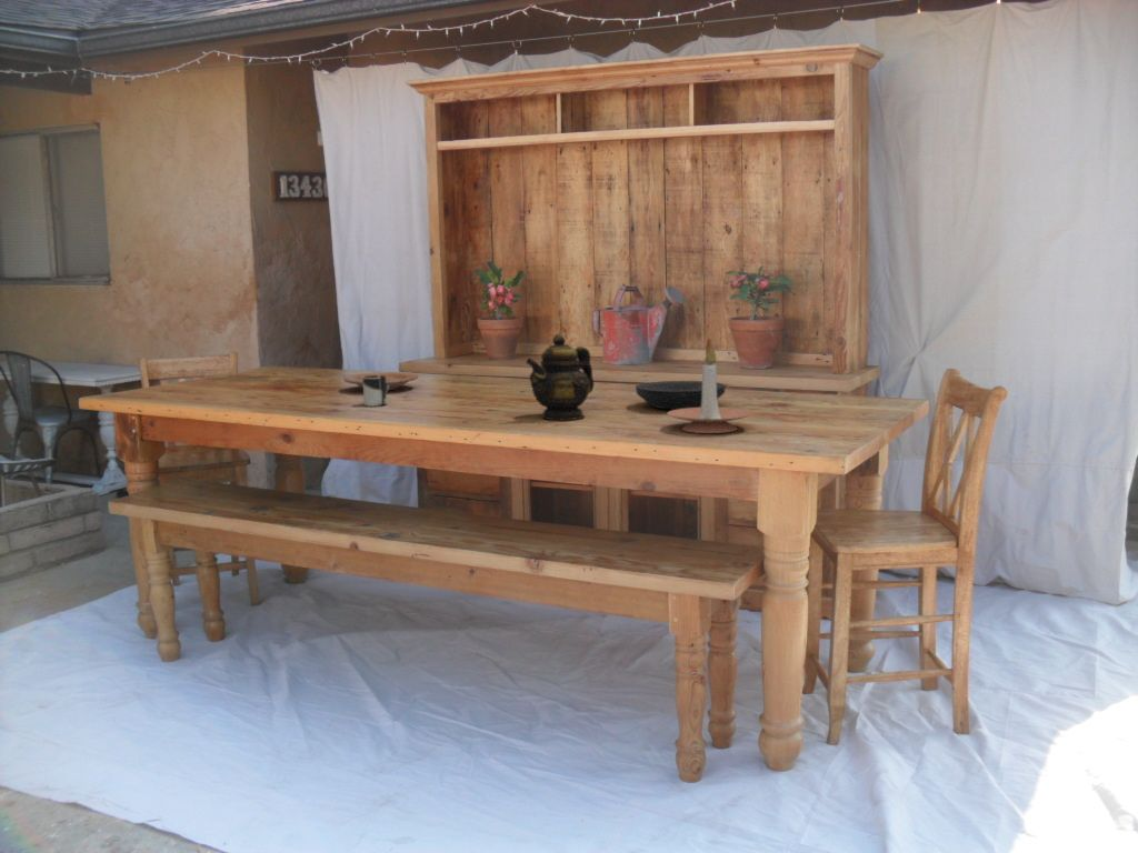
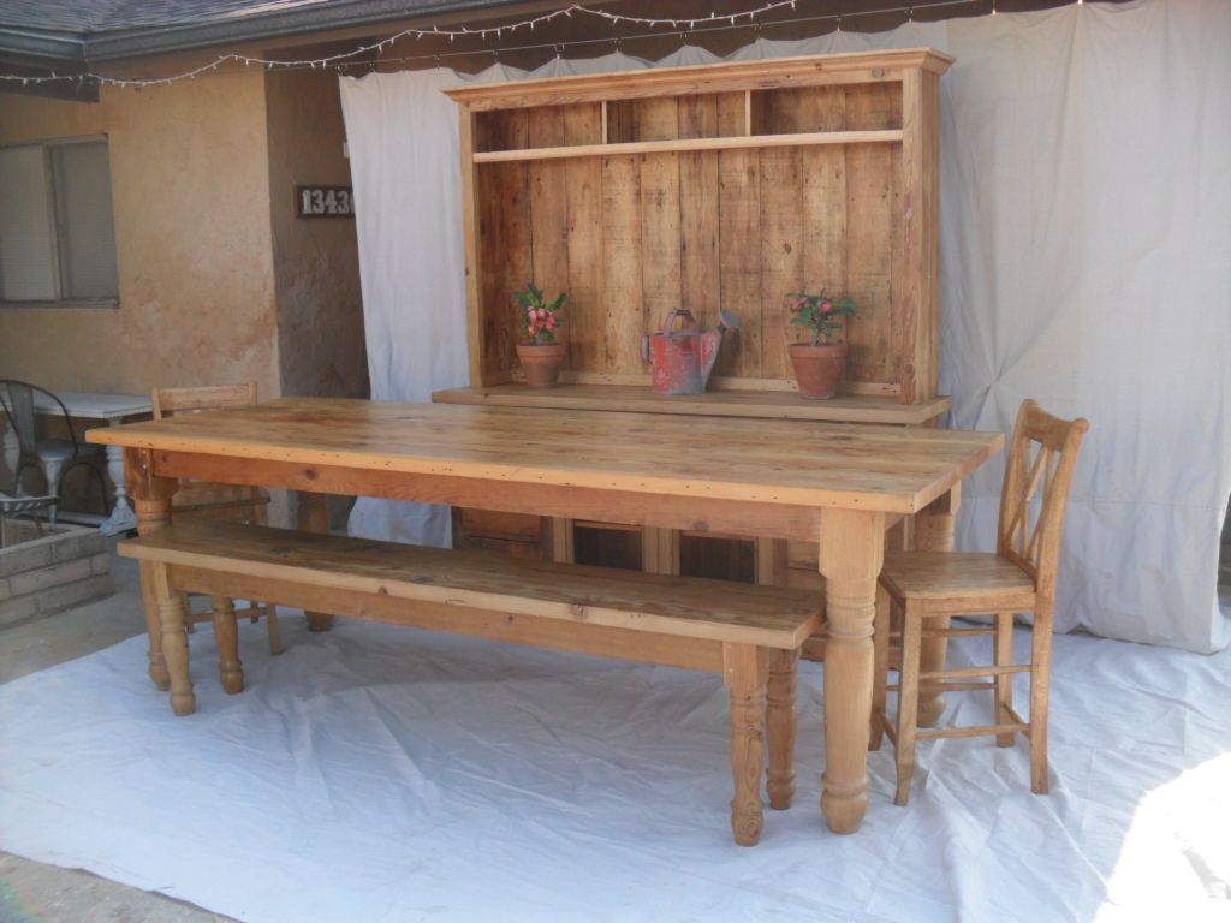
- teapot (561, 375)
- candle holder (709, 383)
- cup (377, 390)
- plate (680, 395)
- plate (386, 382)
